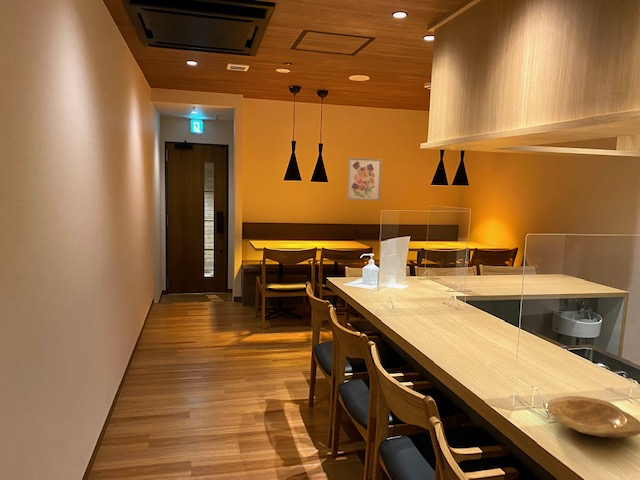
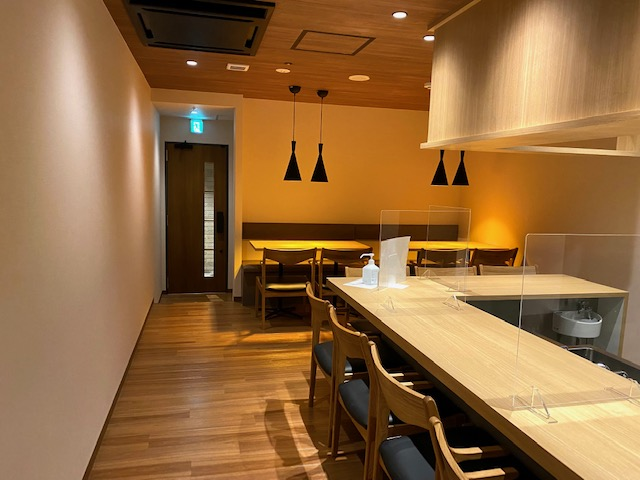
- plate (589, 418)
- wall art (364, 179)
